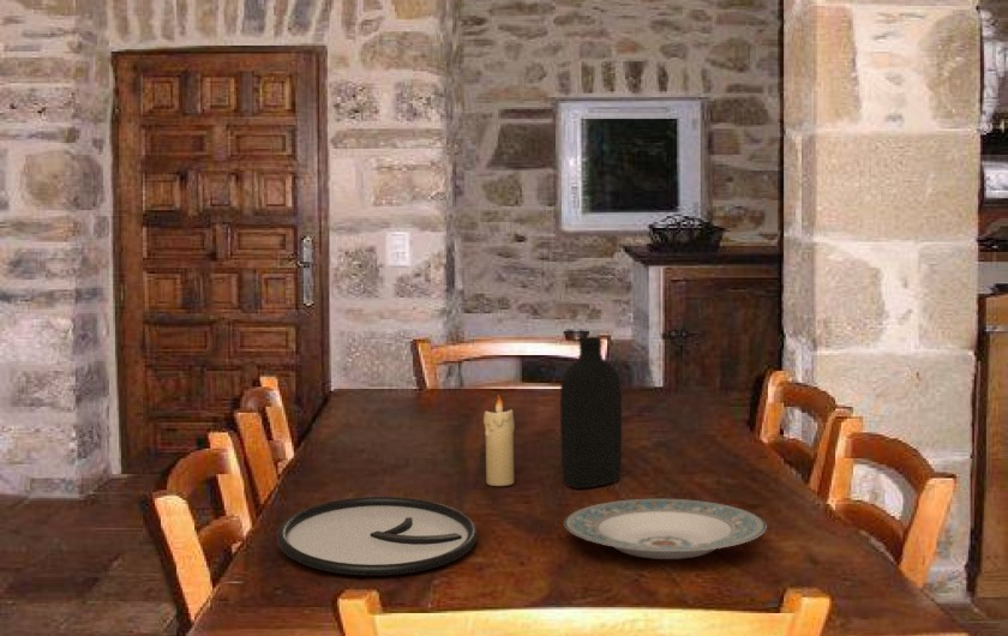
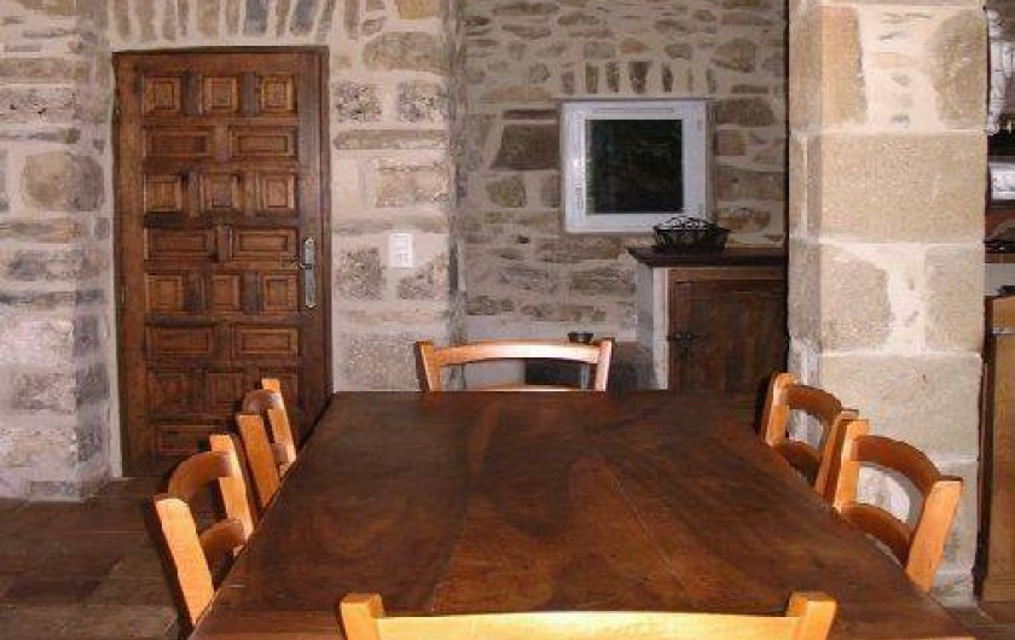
- plate (664, 534)
- bottle (590, 410)
- candle (498, 438)
- plate (378, 532)
